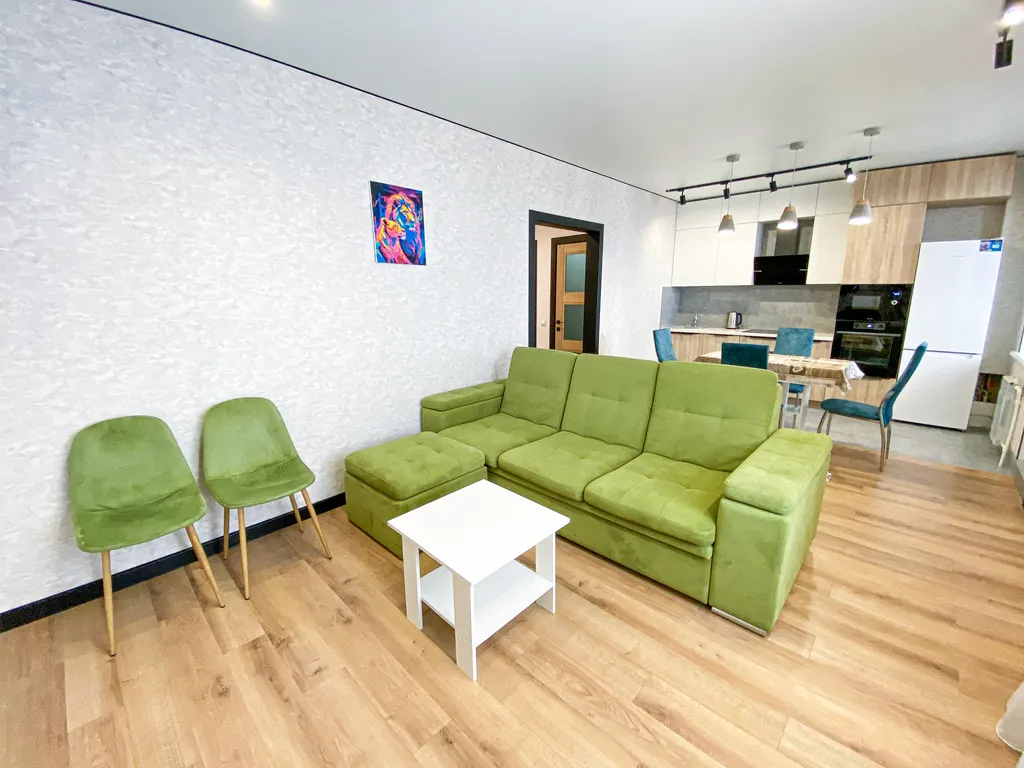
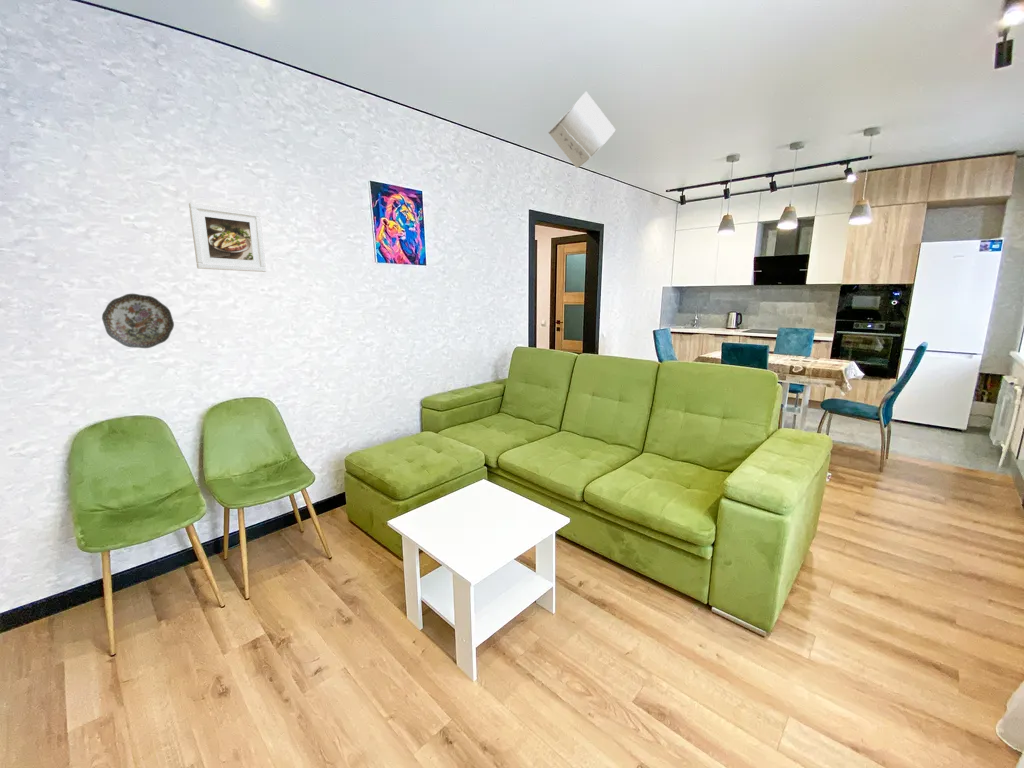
+ toilet paper roll (581, 130)
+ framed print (229, 239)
+ decorative plate (139, 321)
